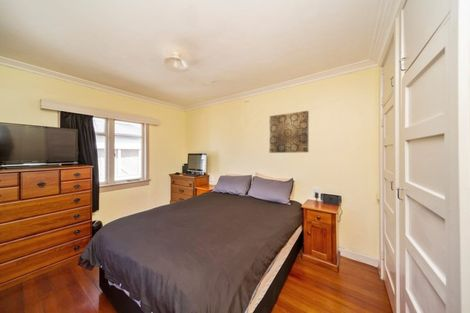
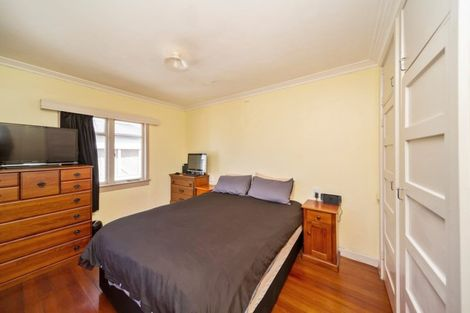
- wall art (287, 133)
